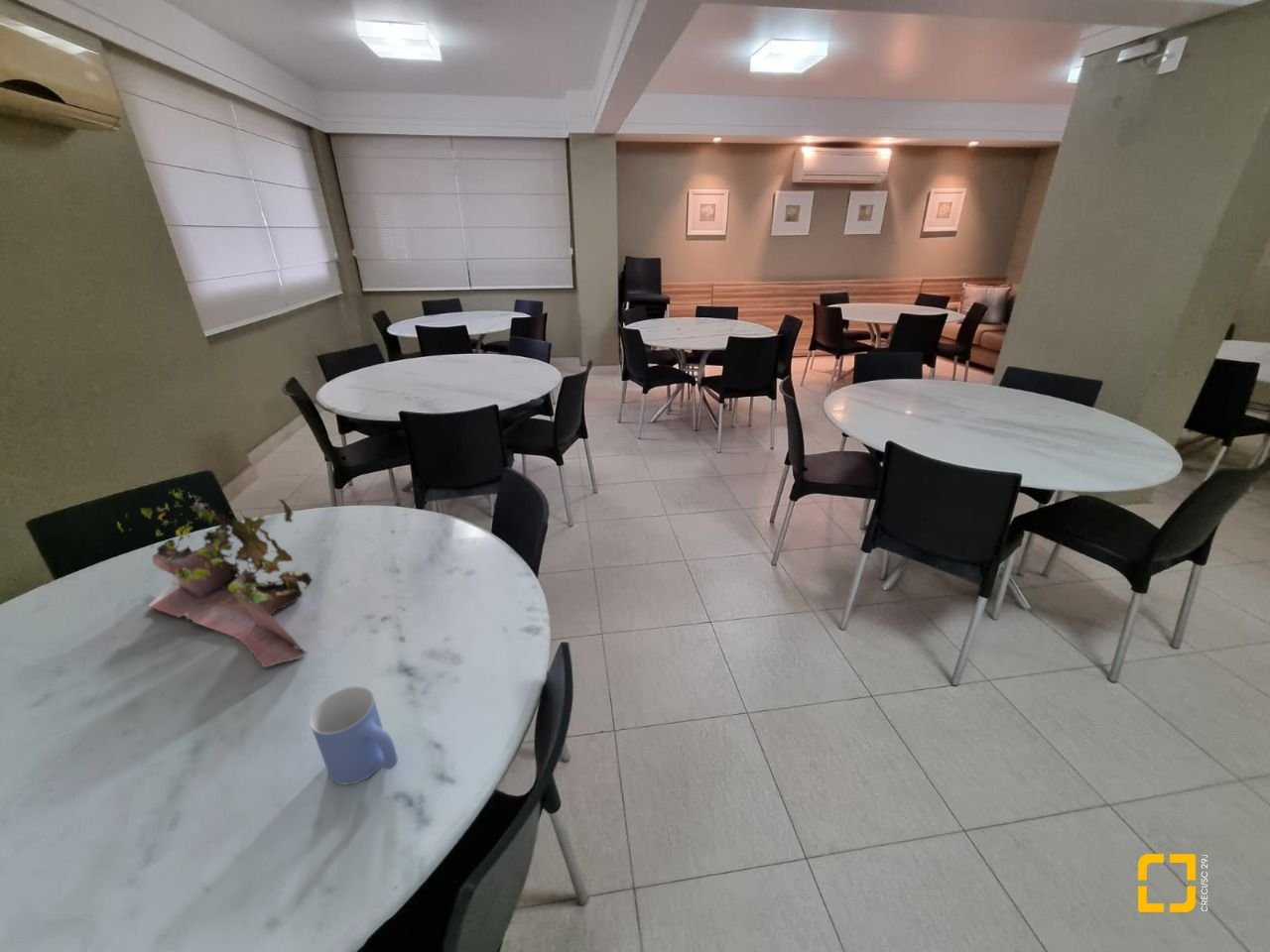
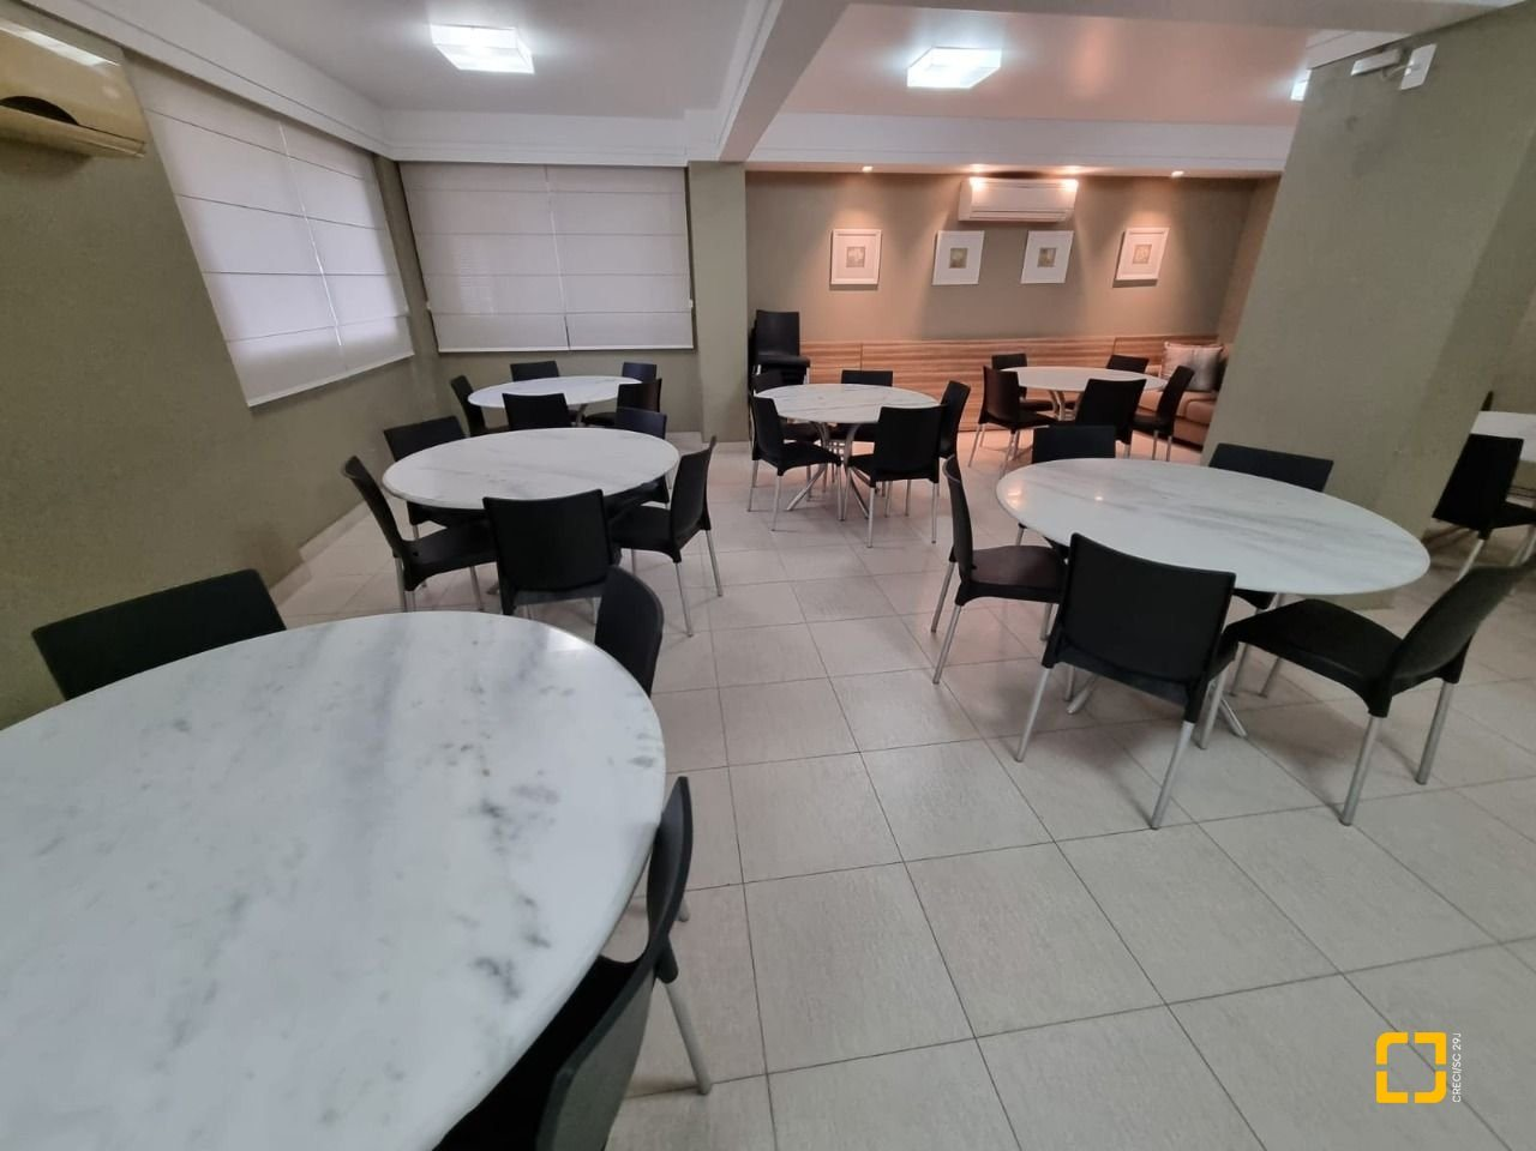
- mug (357, 741)
- plant pot (215, 545)
